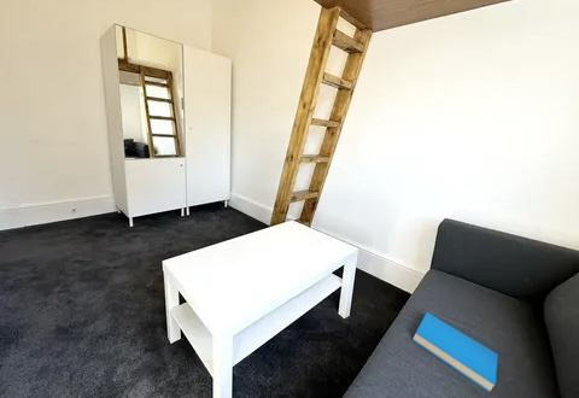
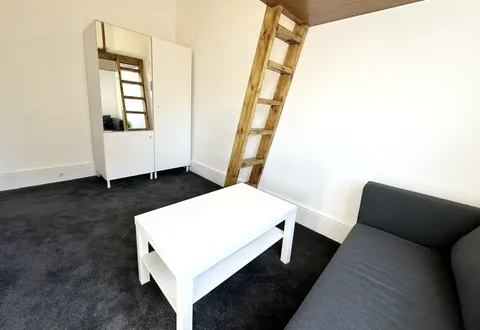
- book (454, 346)
